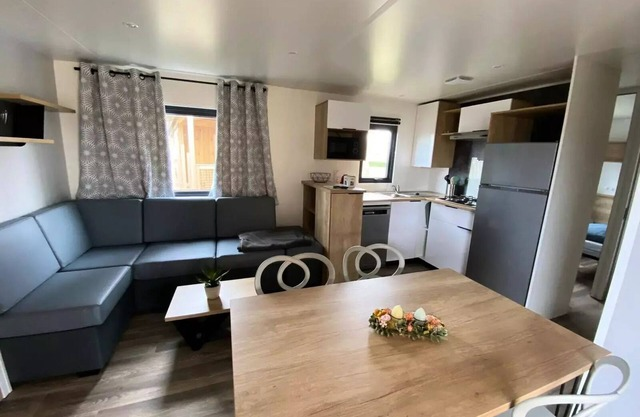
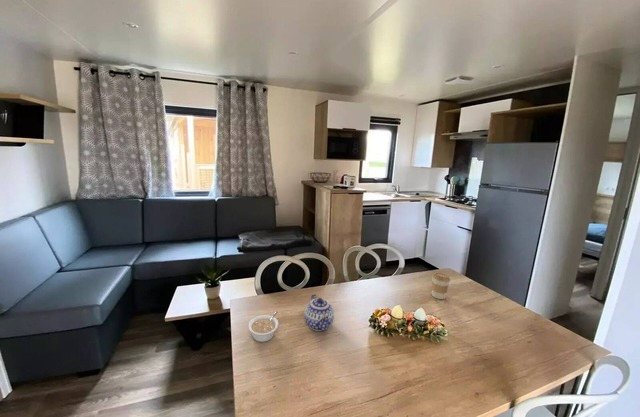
+ coffee cup (440, 285)
+ teapot (319, 311)
+ legume (263, 327)
